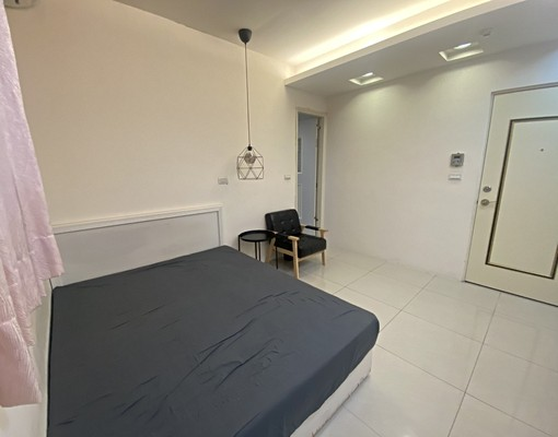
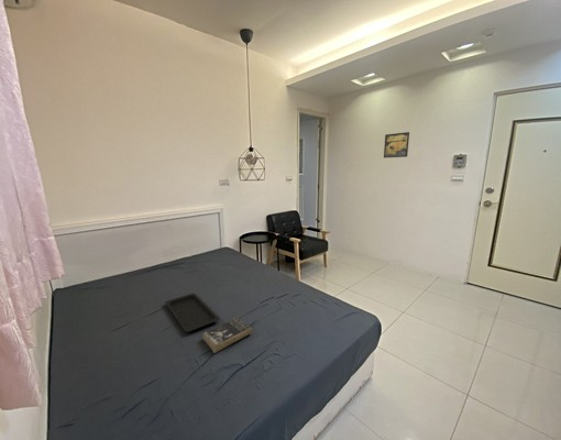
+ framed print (396, 145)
+ serving tray (190, 311)
+ book (227, 333)
